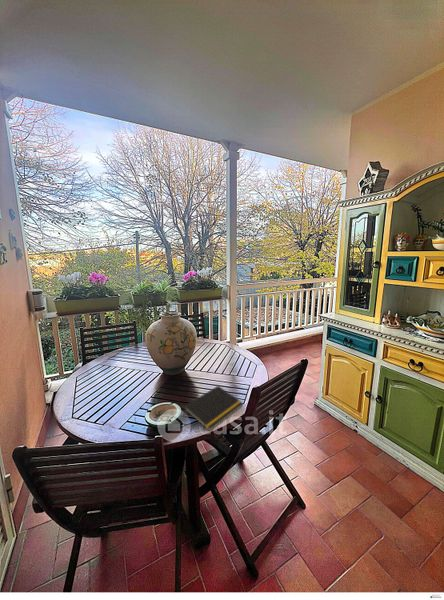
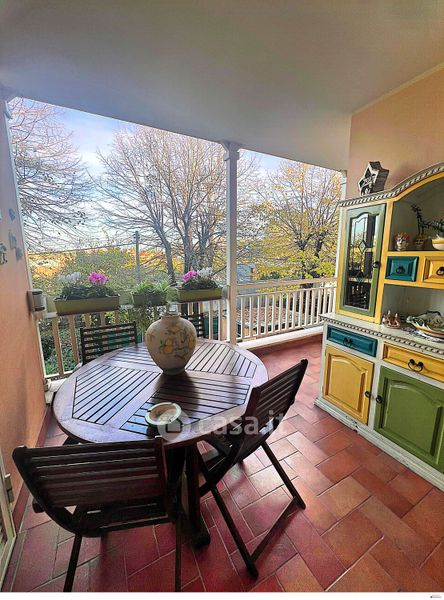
- notepad (214, 405)
